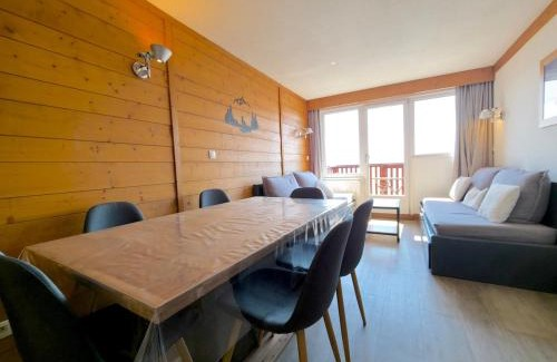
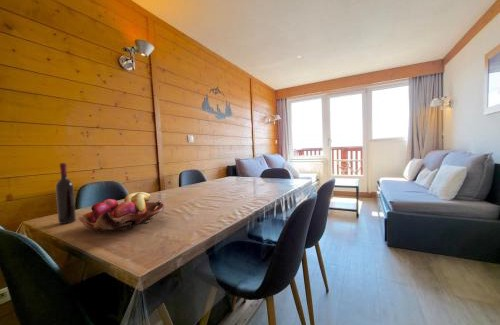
+ fruit basket (126, 209)
+ wine bottle (65, 192)
